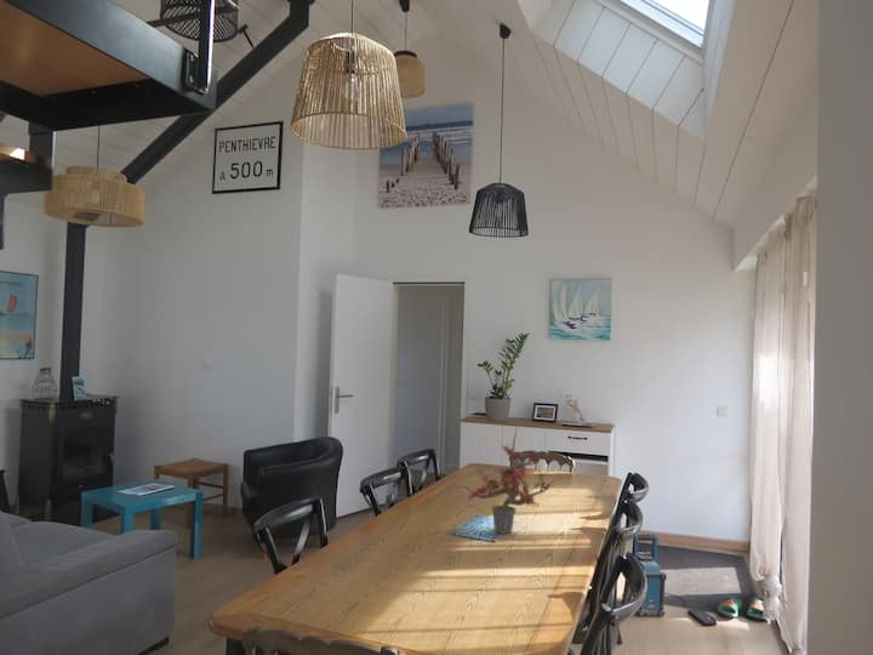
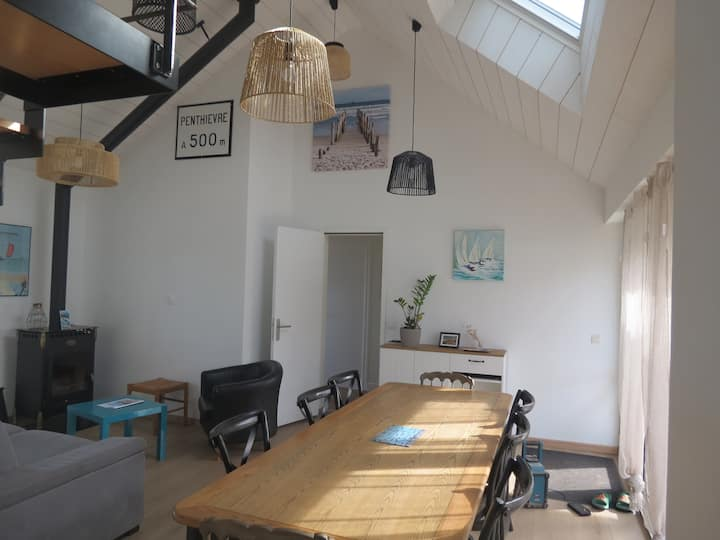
- potted plant (509, 479)
